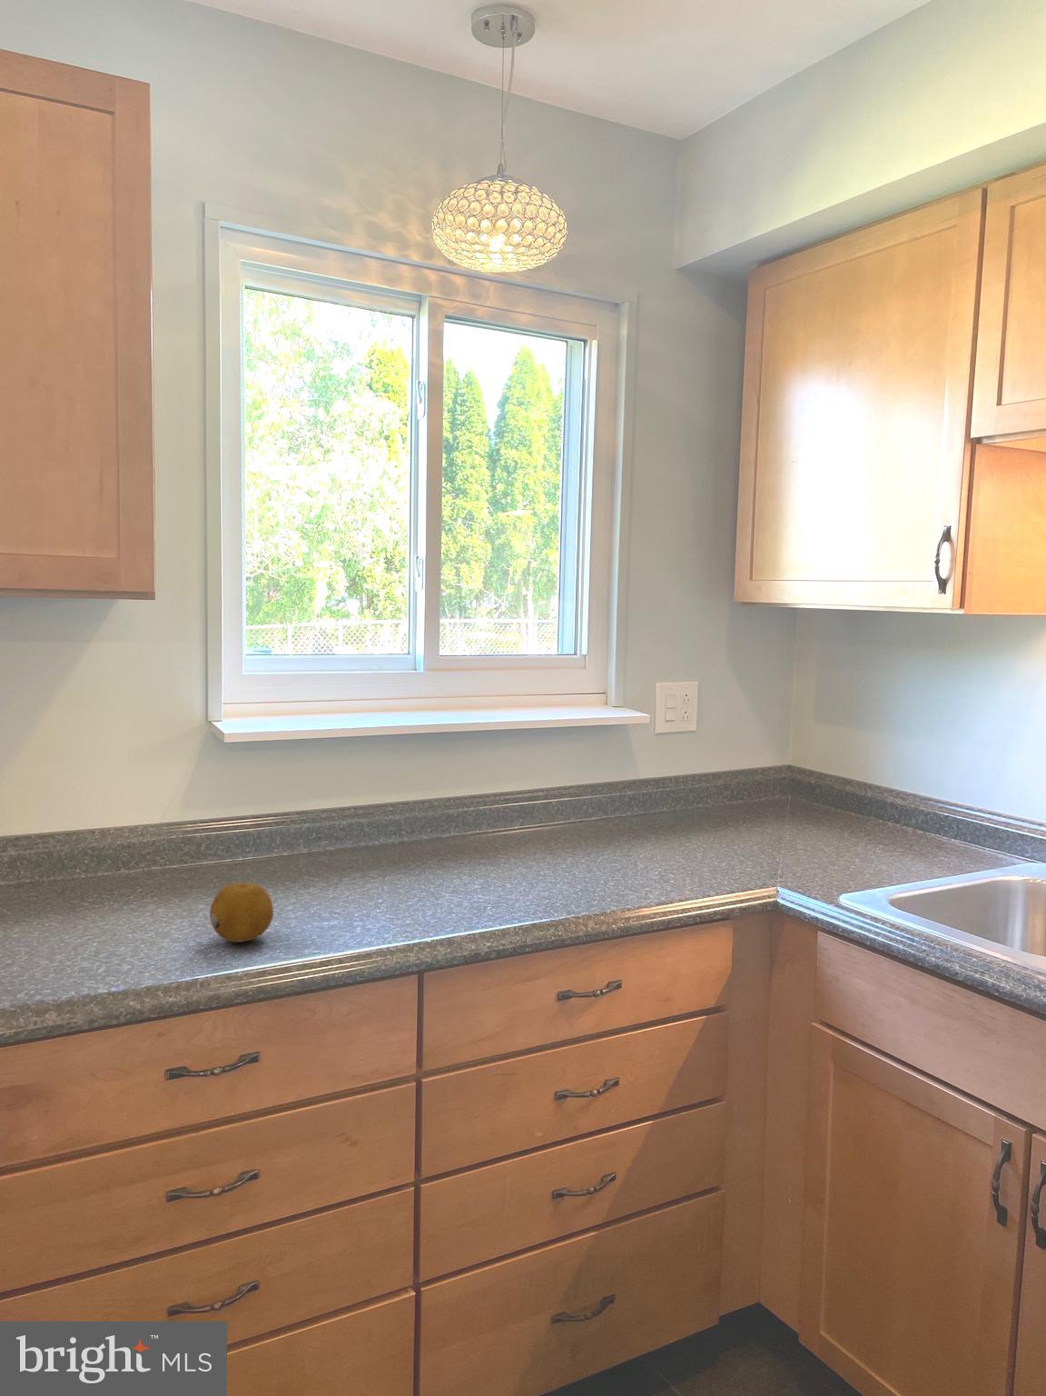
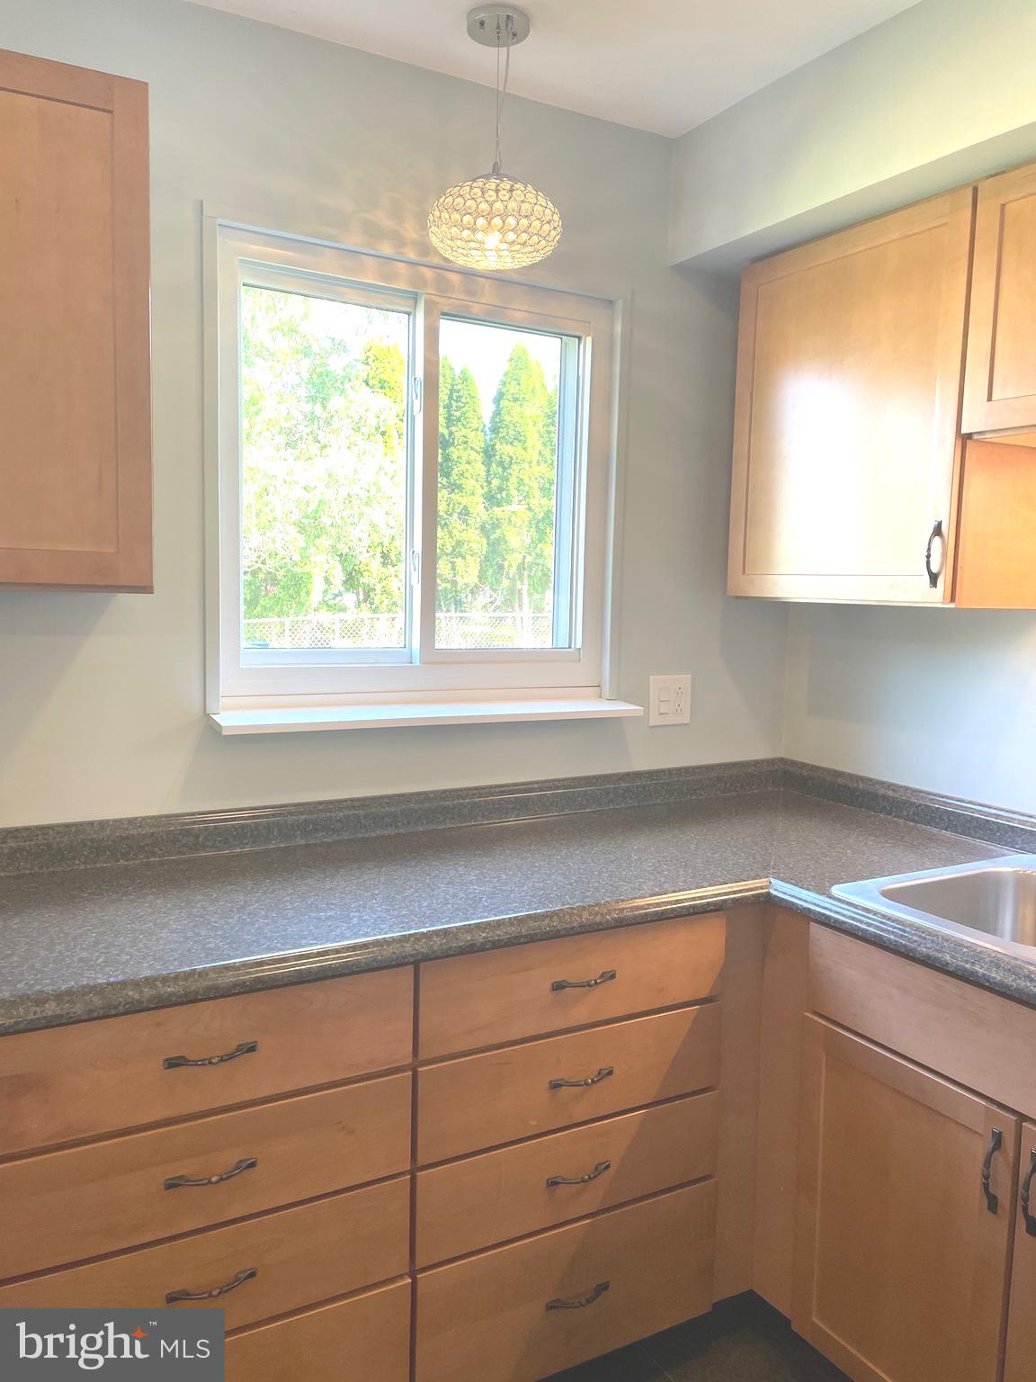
- fruit (242, 911)
